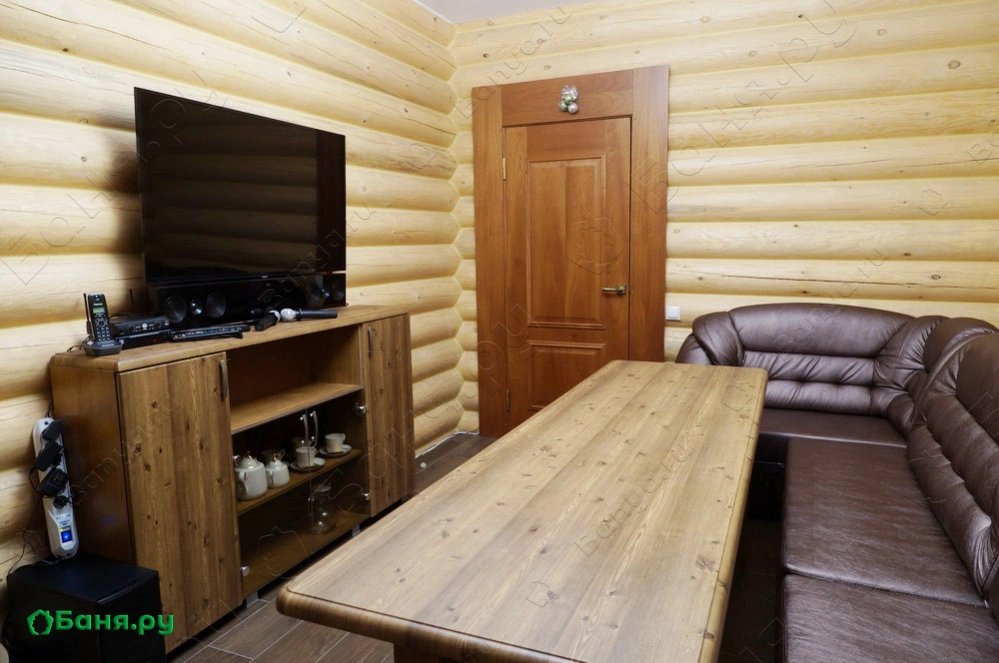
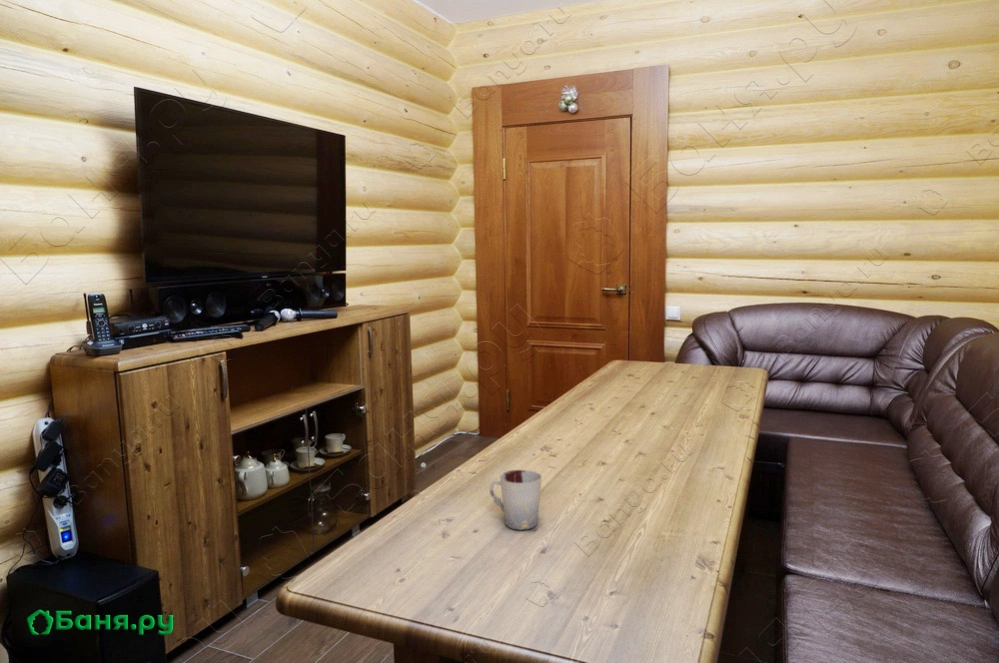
+ cup (514, 498)
